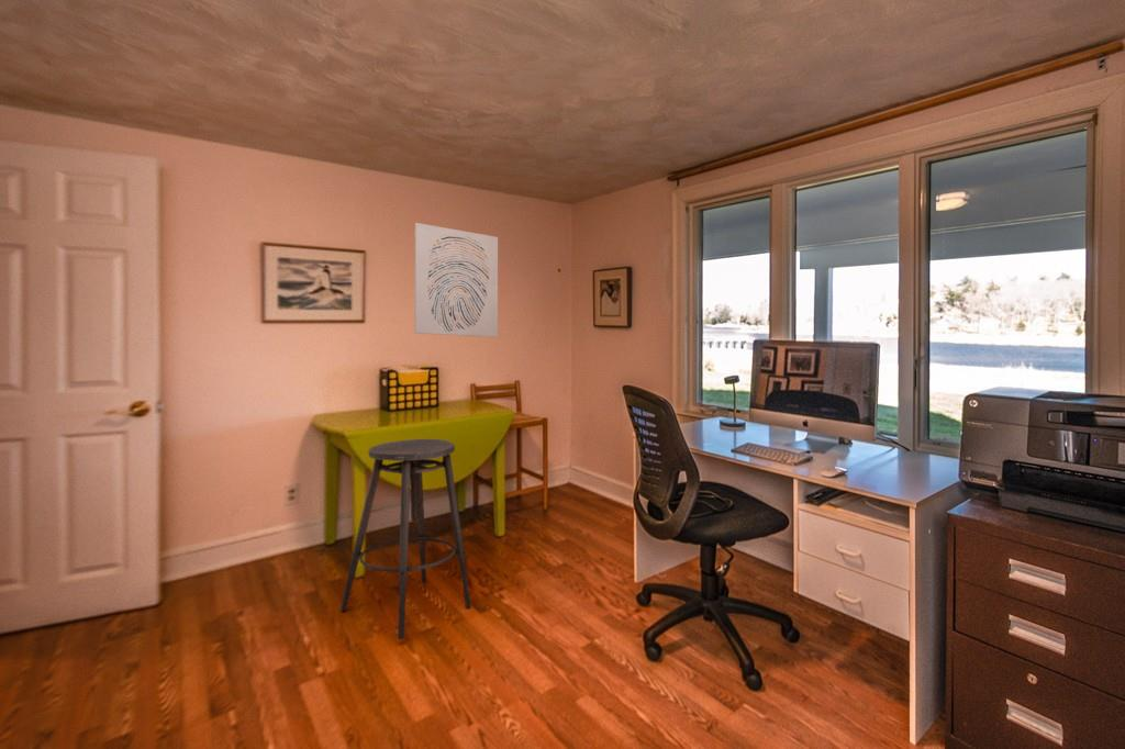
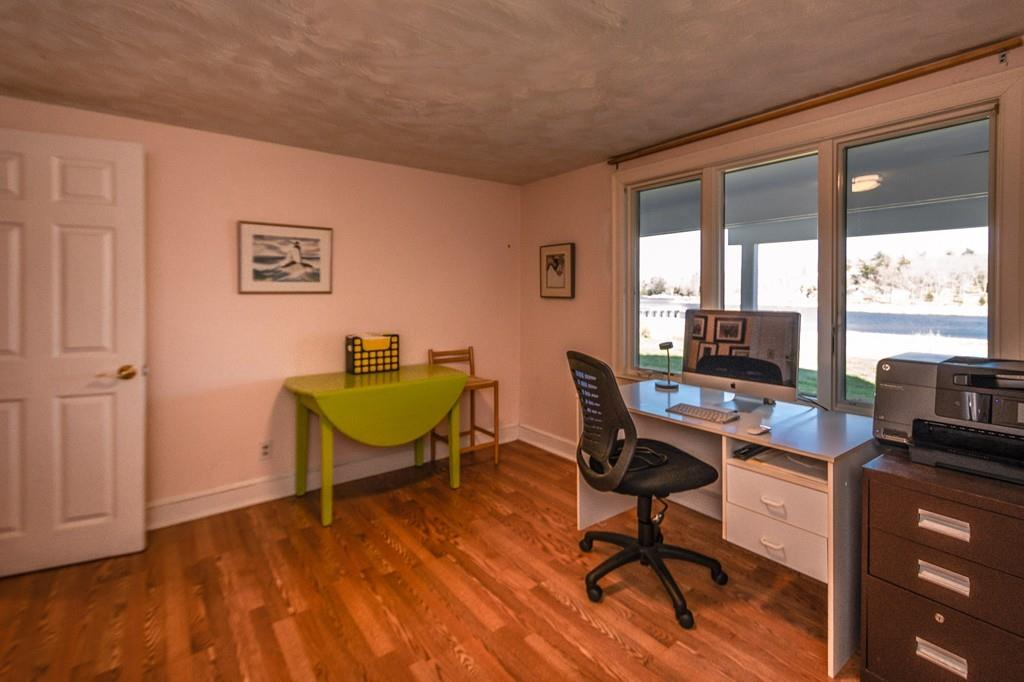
- stool (406, 525)
- wall art (458, 282)
